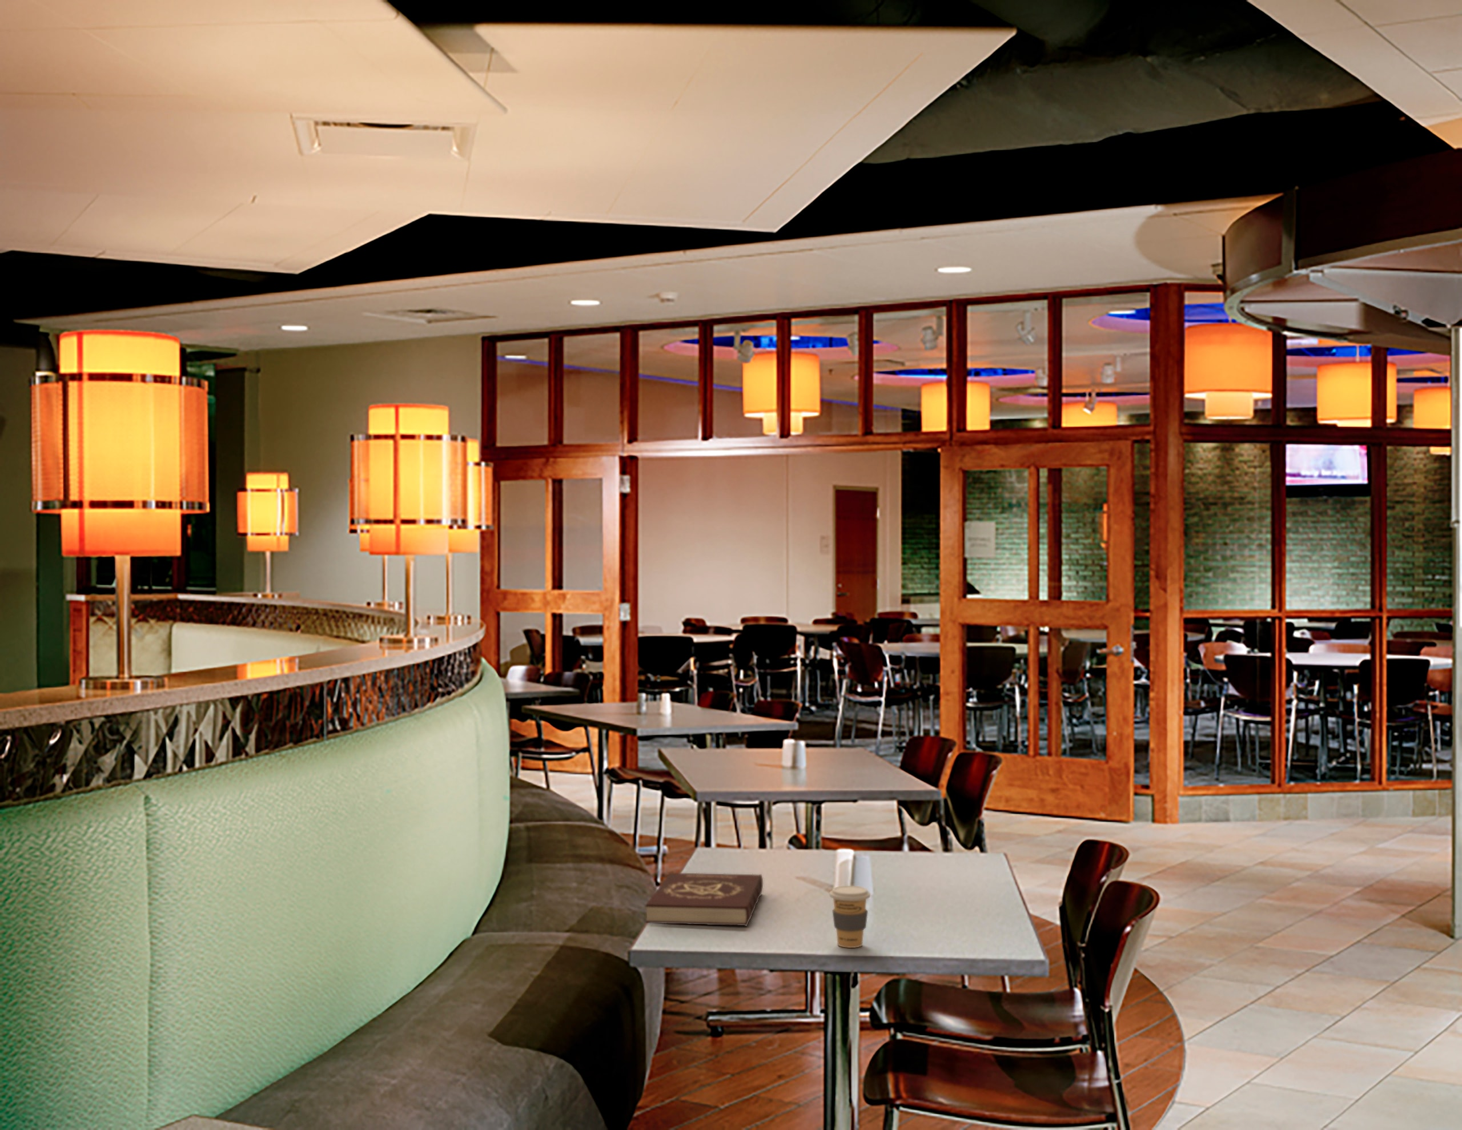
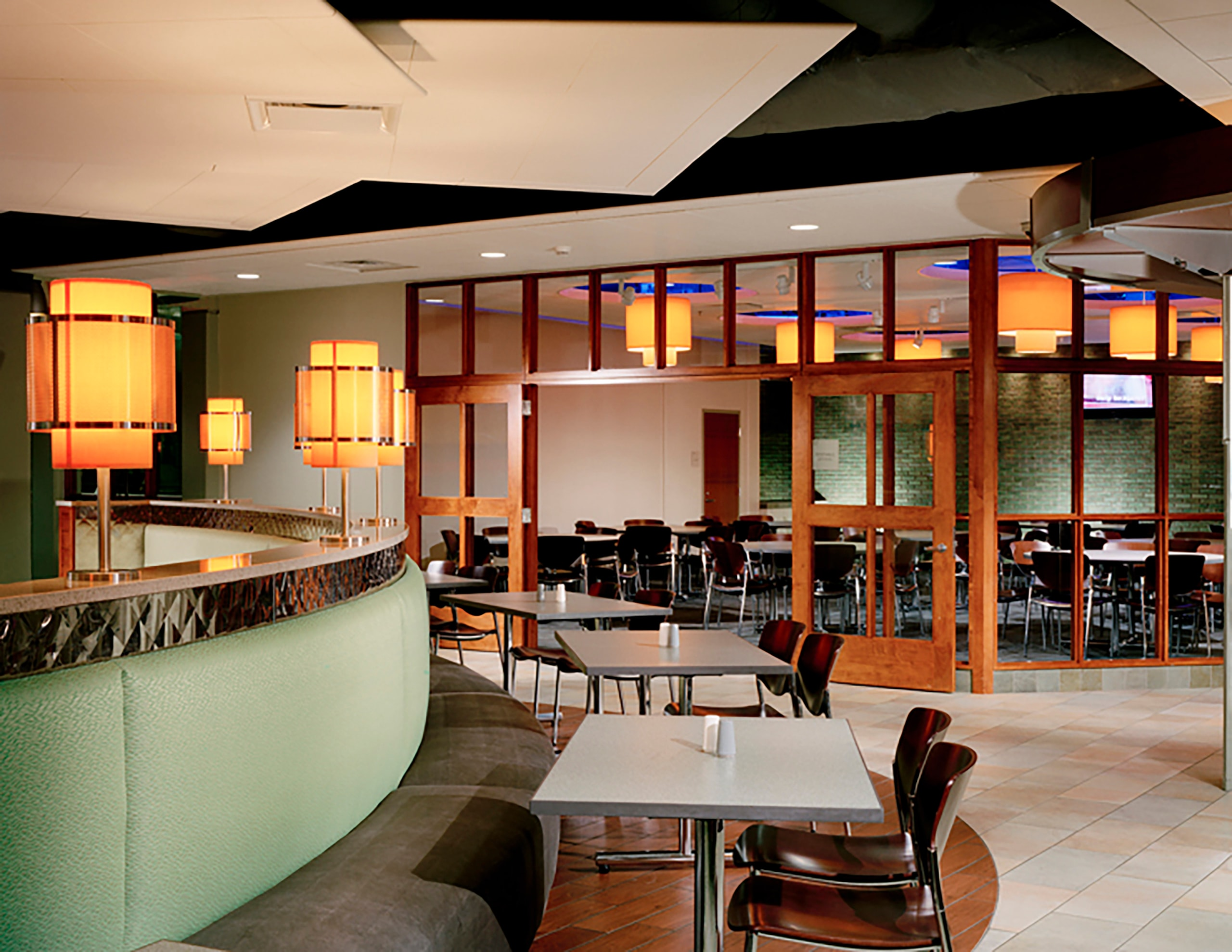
- coffee cup (850, 916)
- book (707, 897)
